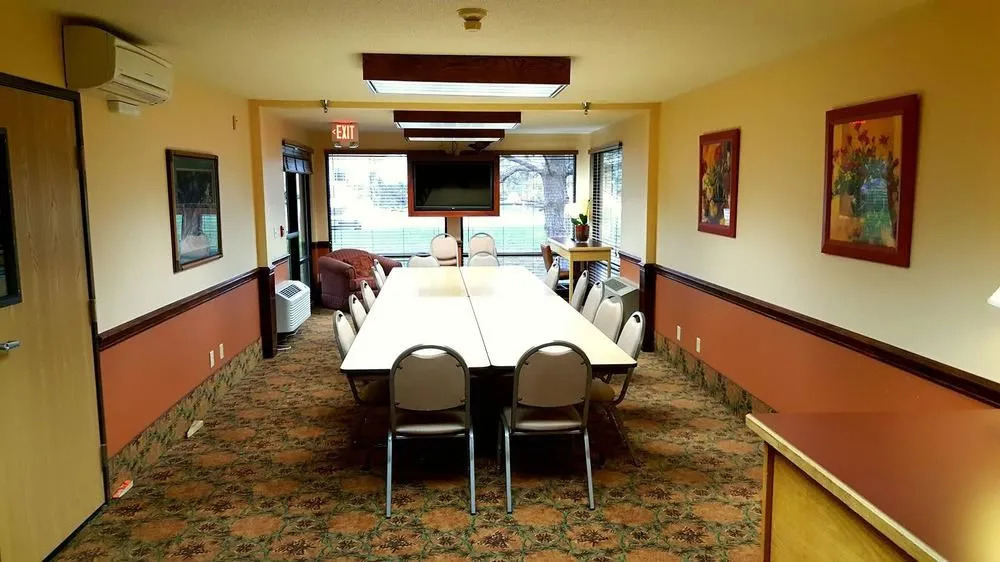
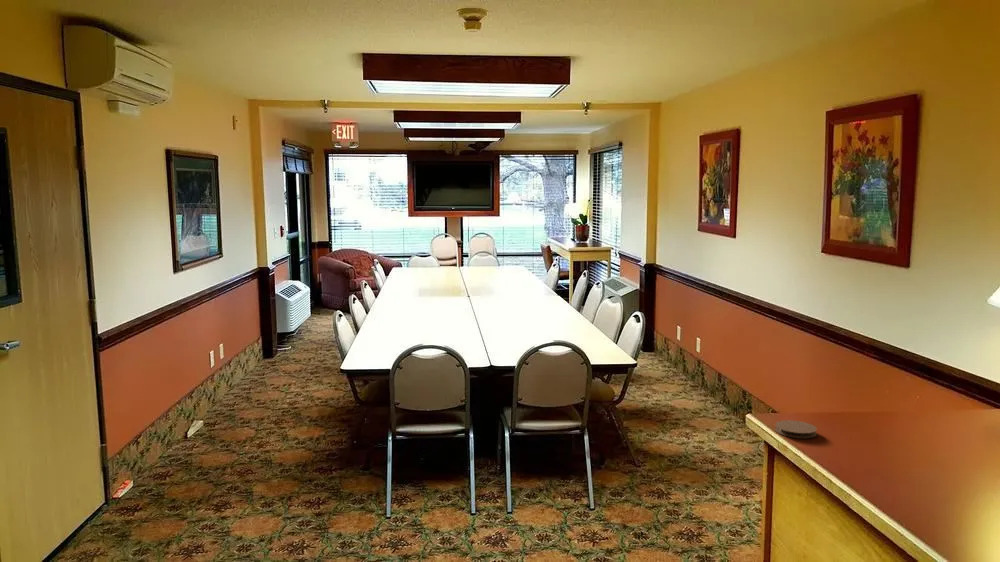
+ coaster (795, 429)
